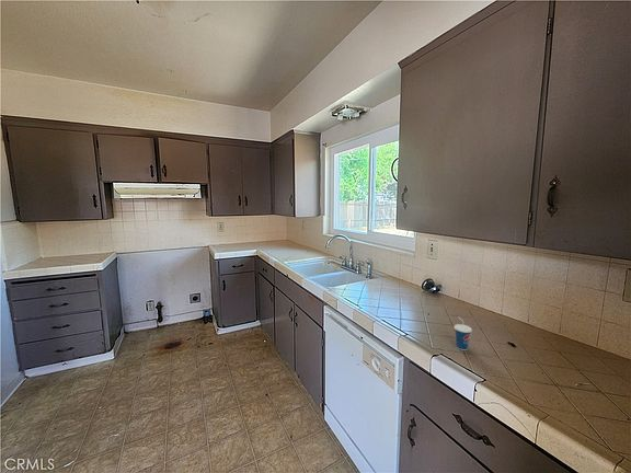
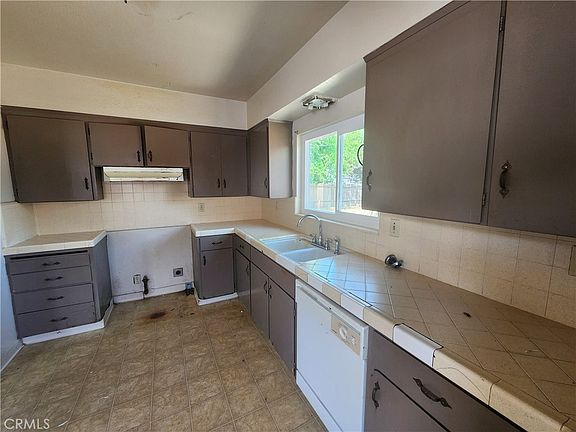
- cup (462, 332)
